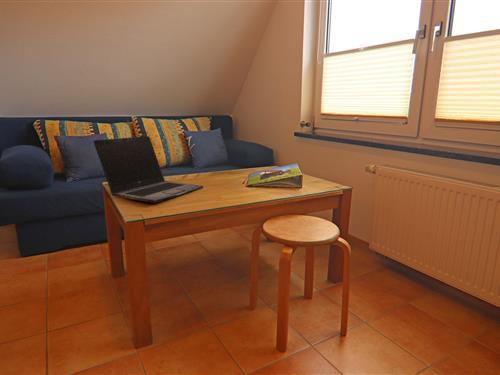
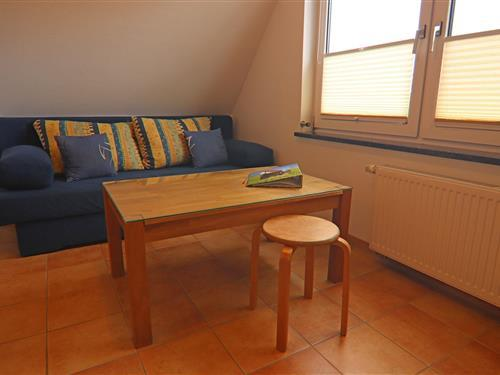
- laptop (151, 165)
